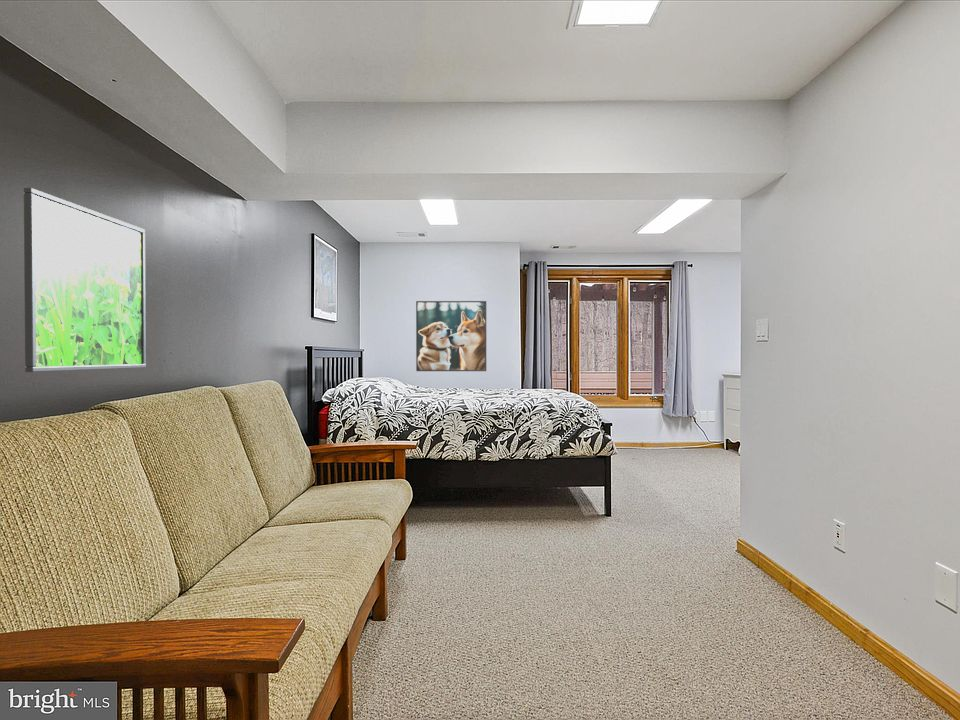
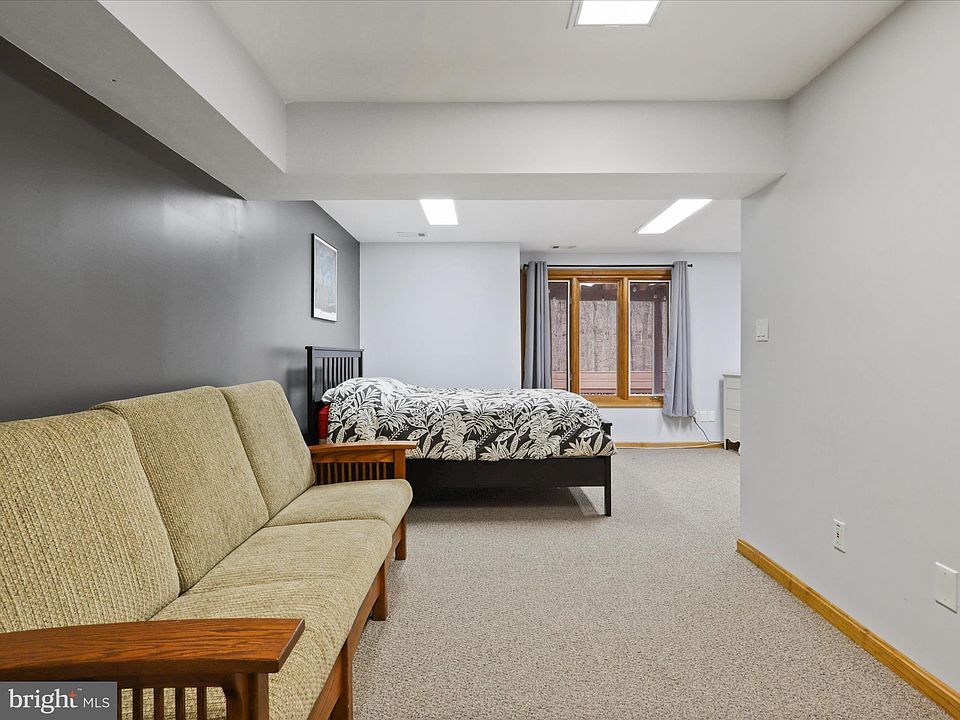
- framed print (451, 336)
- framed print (93, 290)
